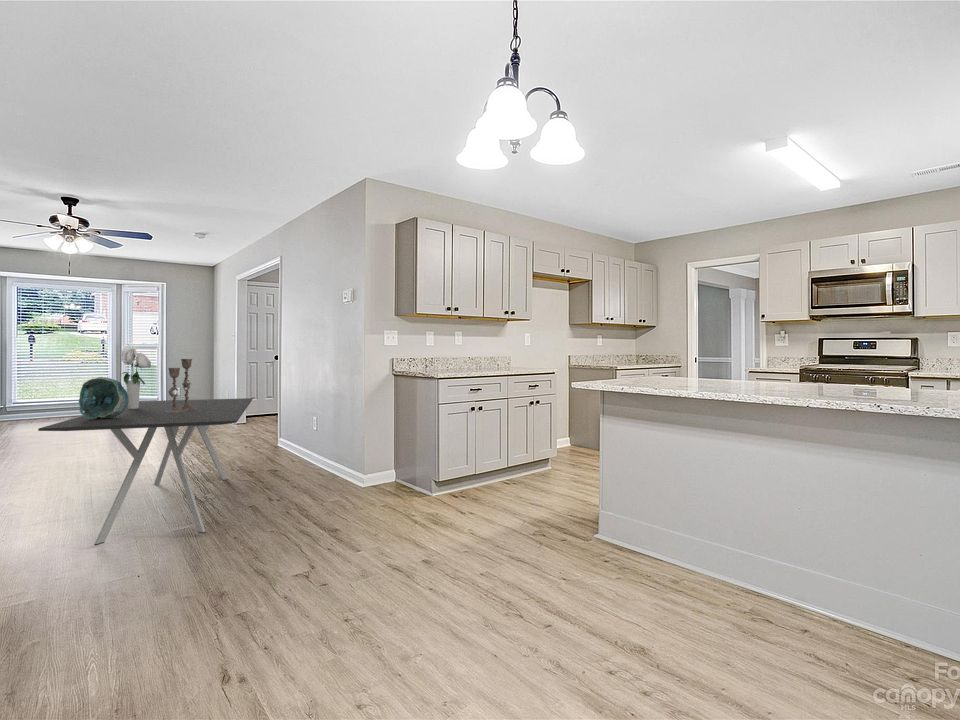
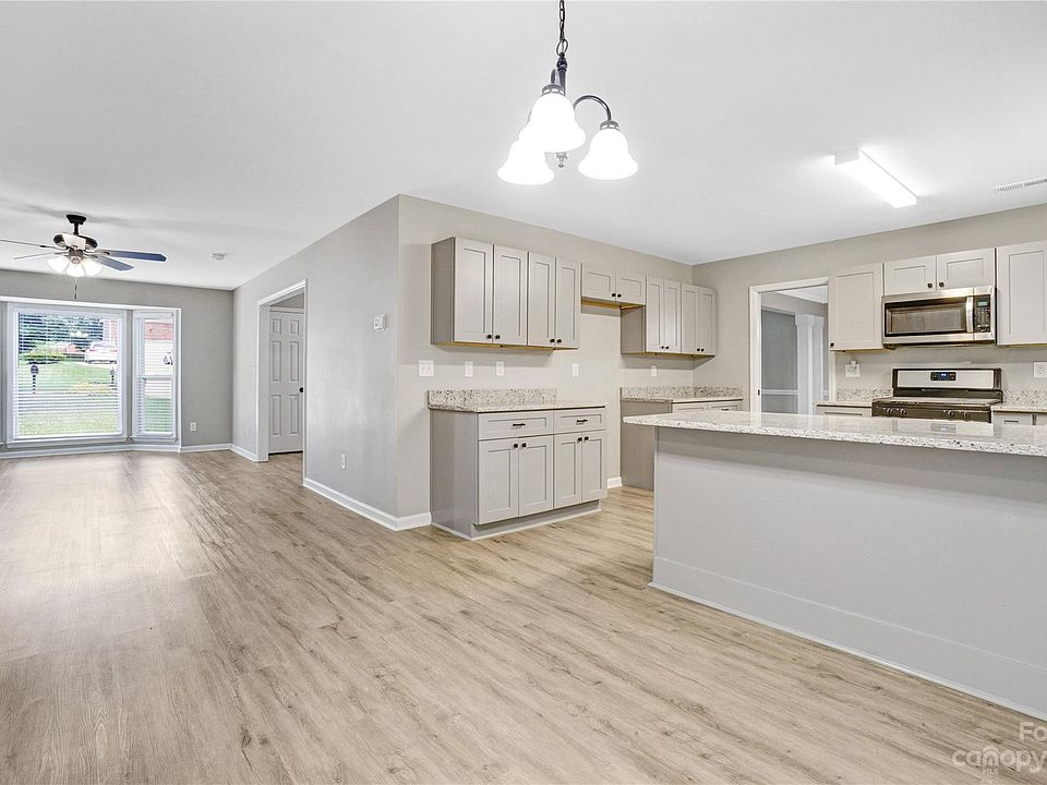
- bouquet (135, 376)
- decorative bowl (105, 397)
- candlestick (182, 384)
- dining table (175, 457)
